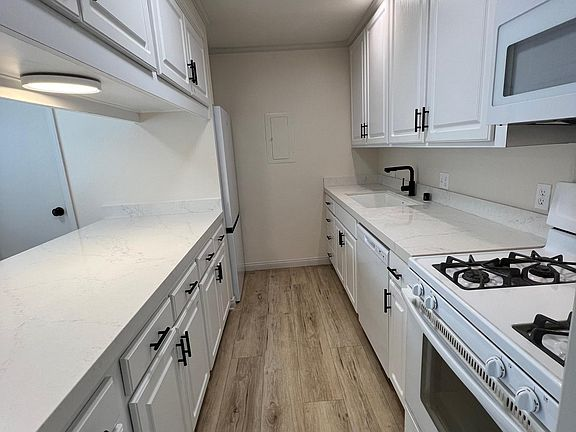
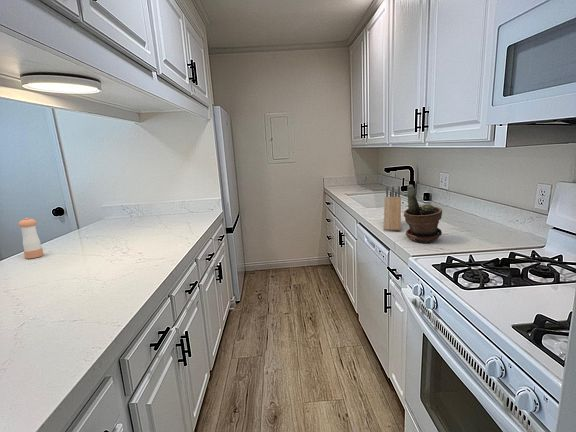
+ pepper shaker (30, 237)
+ potted plant (423, 212)
+ knife block (392, 207)
